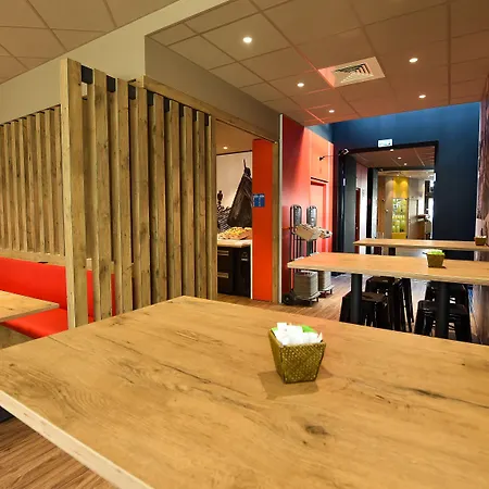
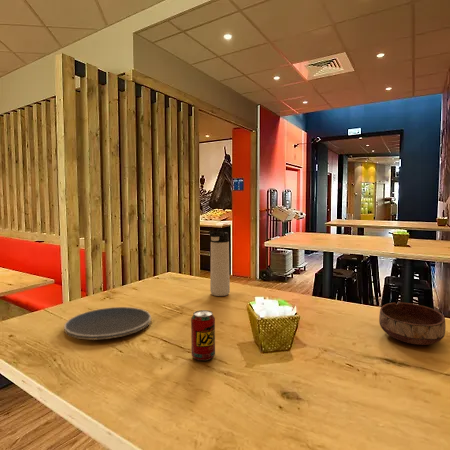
+ beverage can (203, 334)
+ plate (109, 322)
+ thermos bottle (218, 262)
+ bowl (410, 324)
